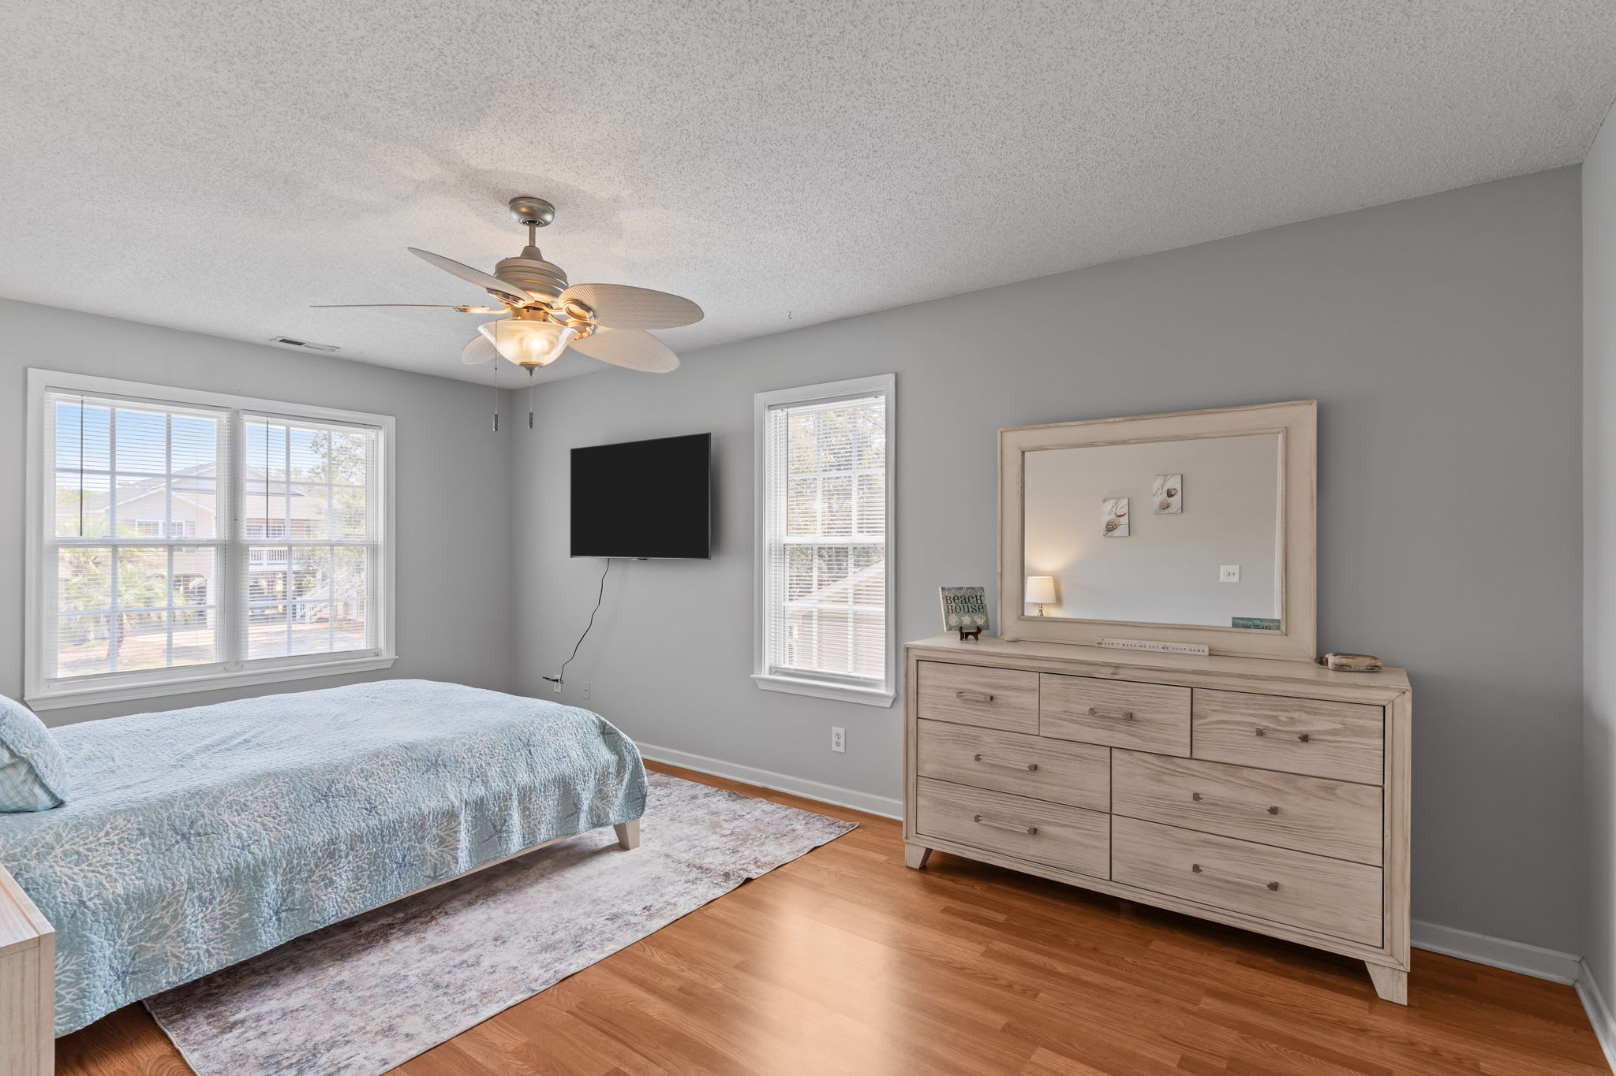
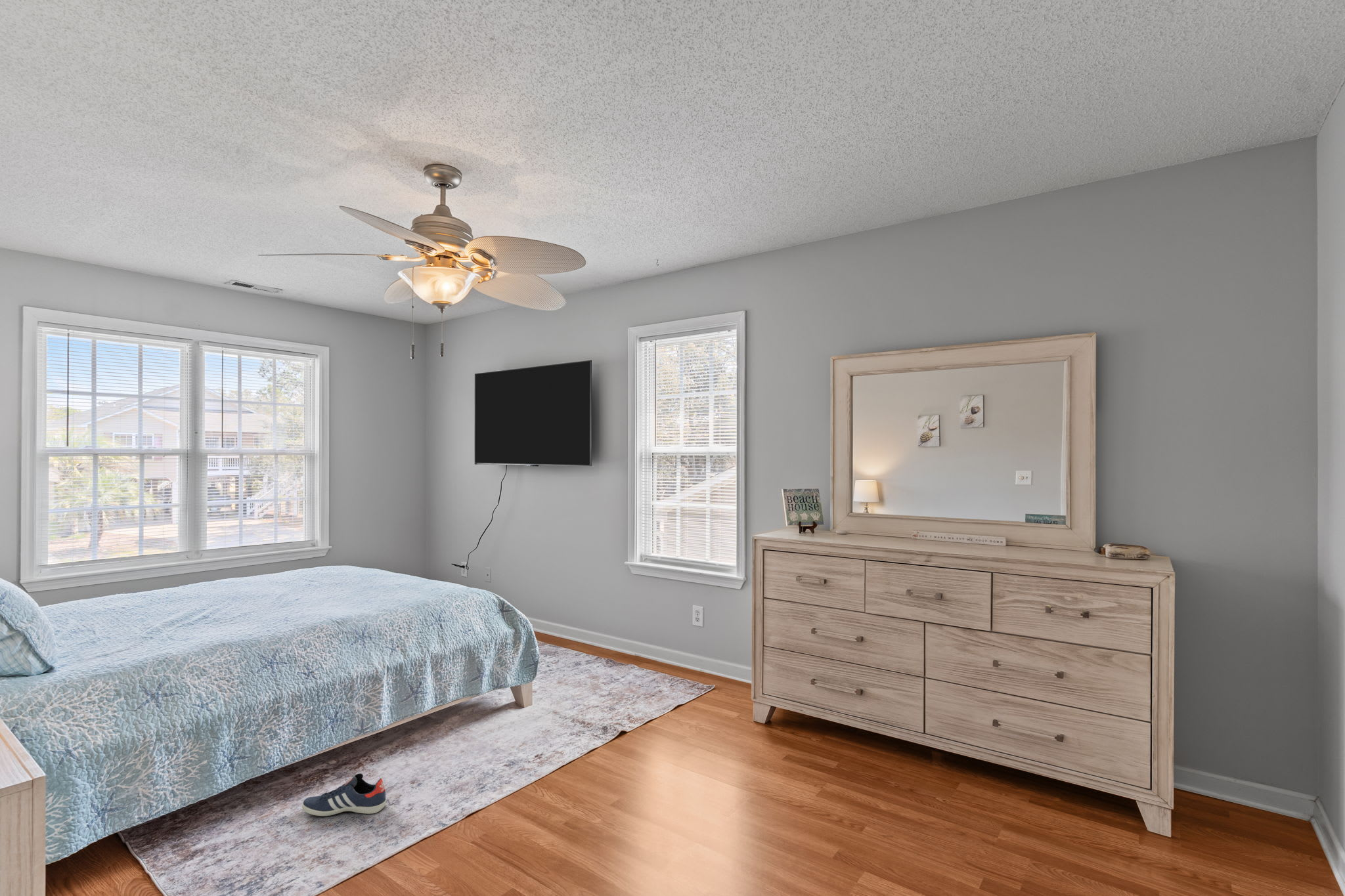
+ sneaker (345, 792)
